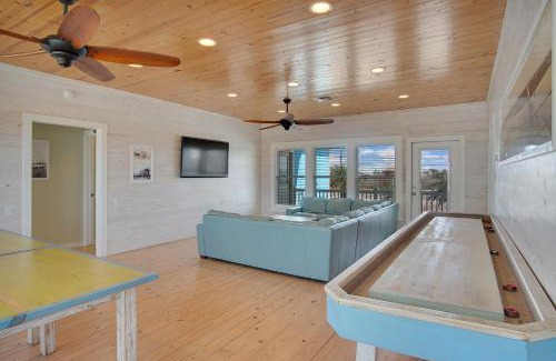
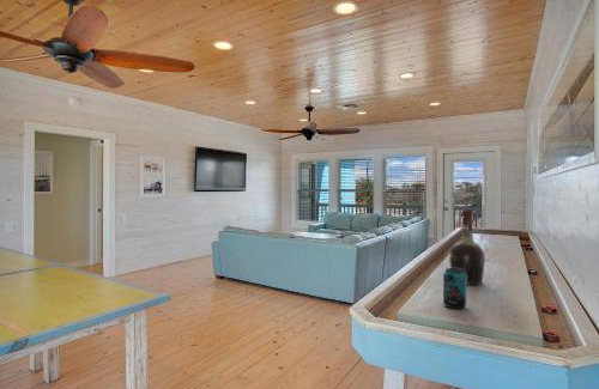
+ beverage can (454, 287)
+ cognac bottle (466, 245)
